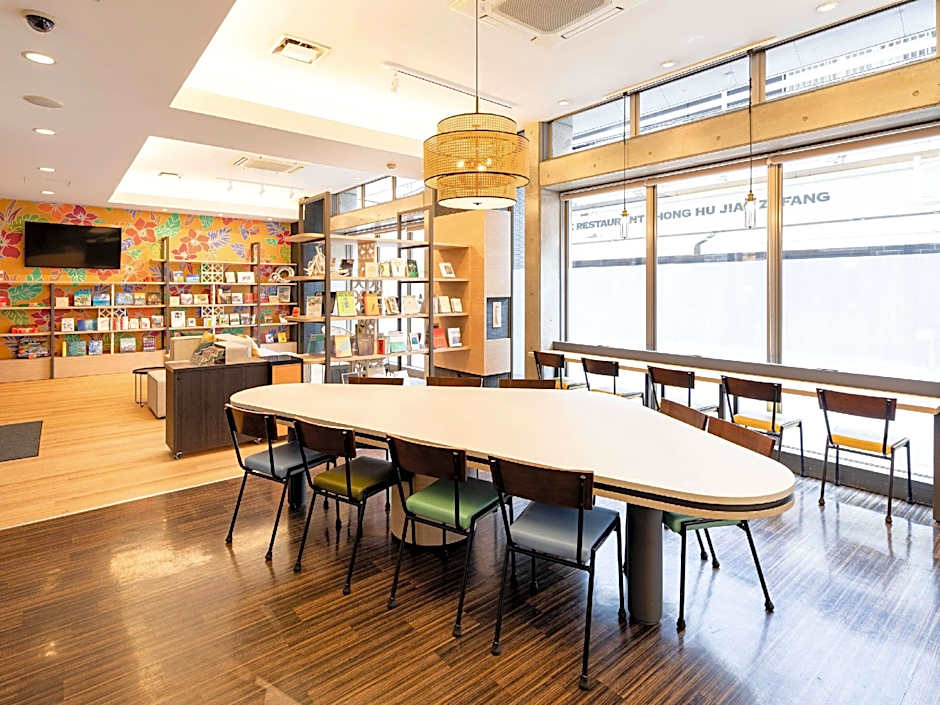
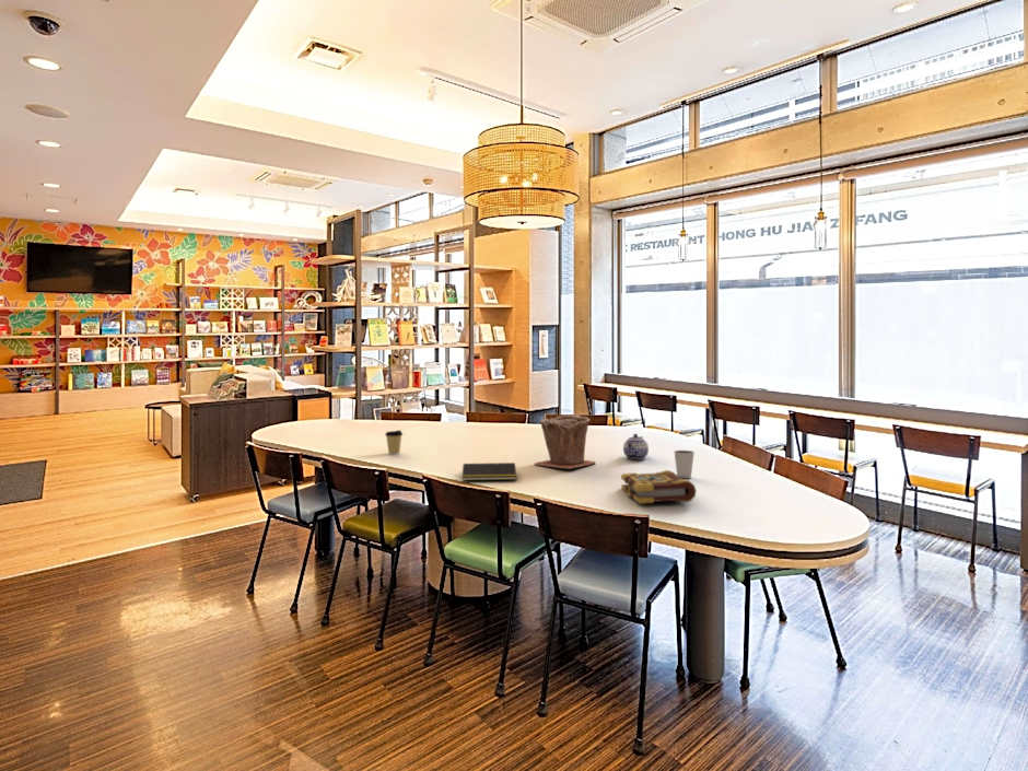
+ plant pot (564, 440)
+ teapot (635, 445)
+ coffee cup (394, 442)
+ book (654, 484)
+ notepad (489, 471)
+ dixie cup (684, 464)
